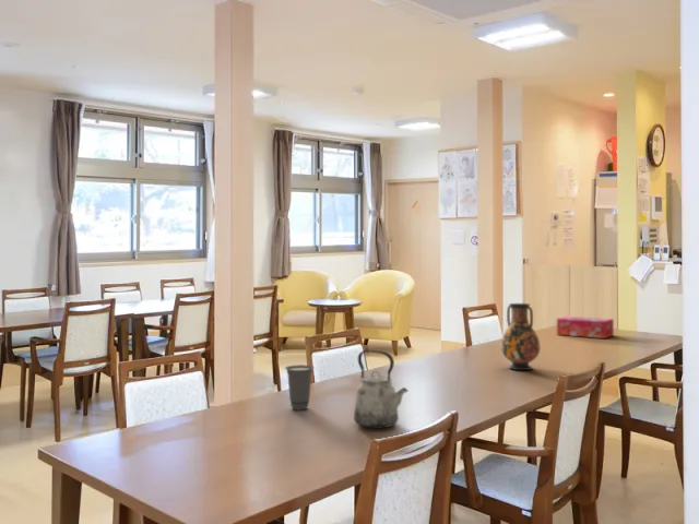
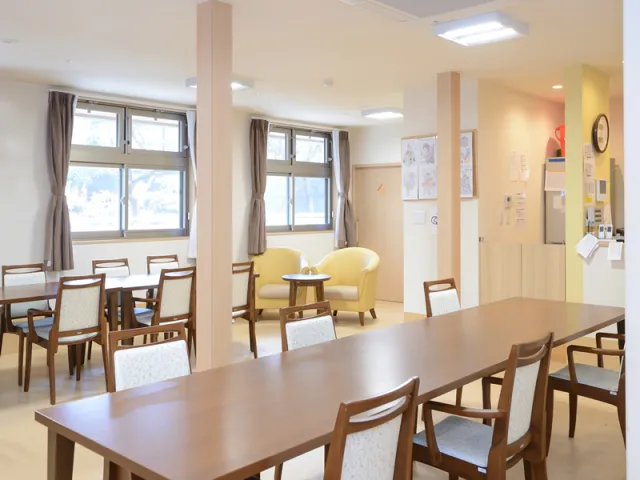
- cup (299, 388)
- tissue box (584, 326)
- kettle (382, 389)
- vase (520, 335)
